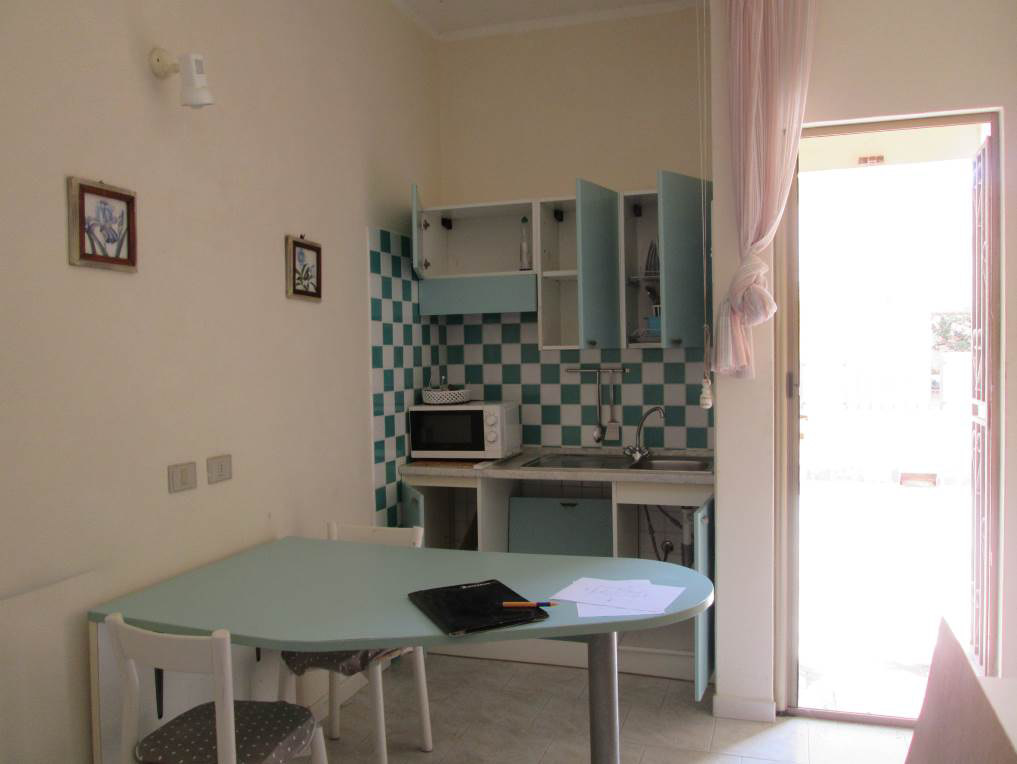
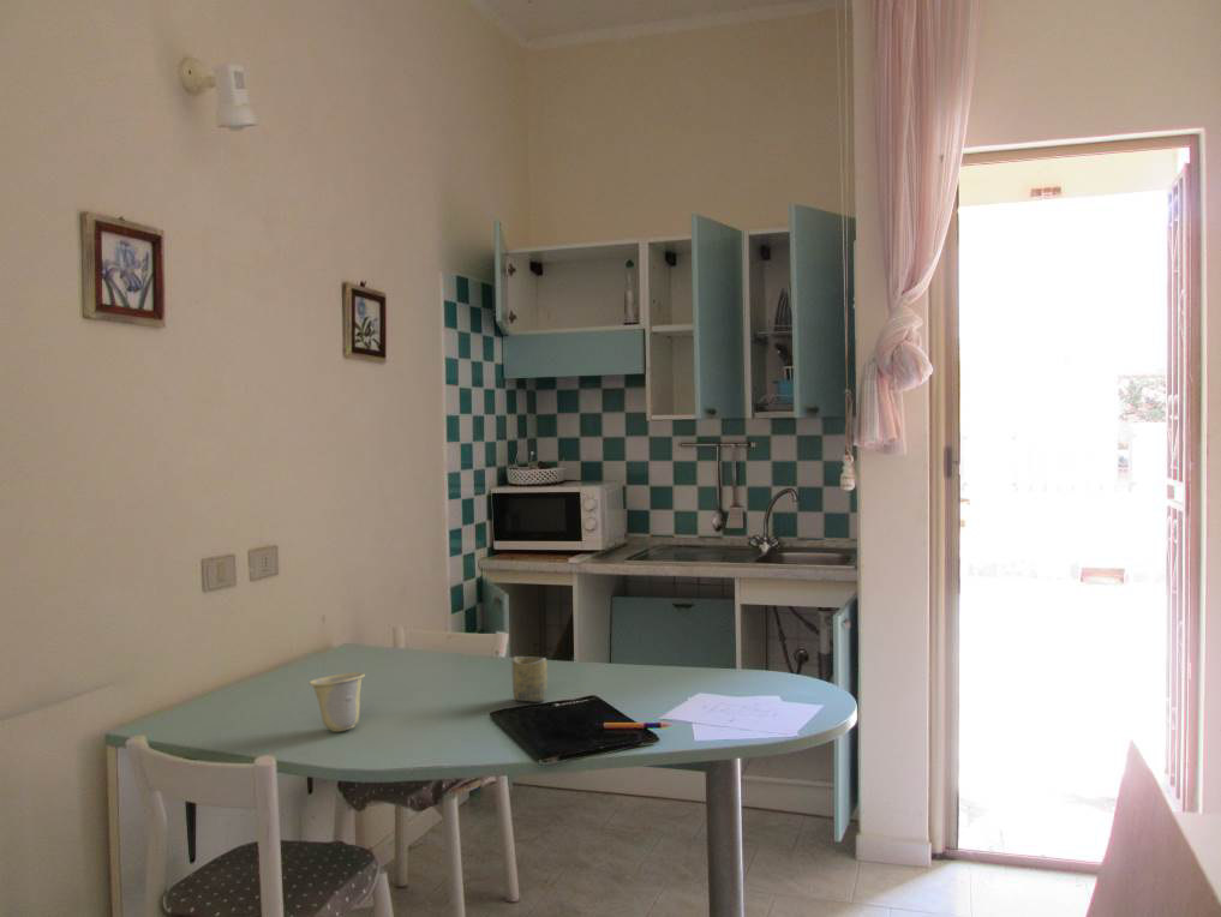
+ cup (337, 701)
+ cup (529, 678)
